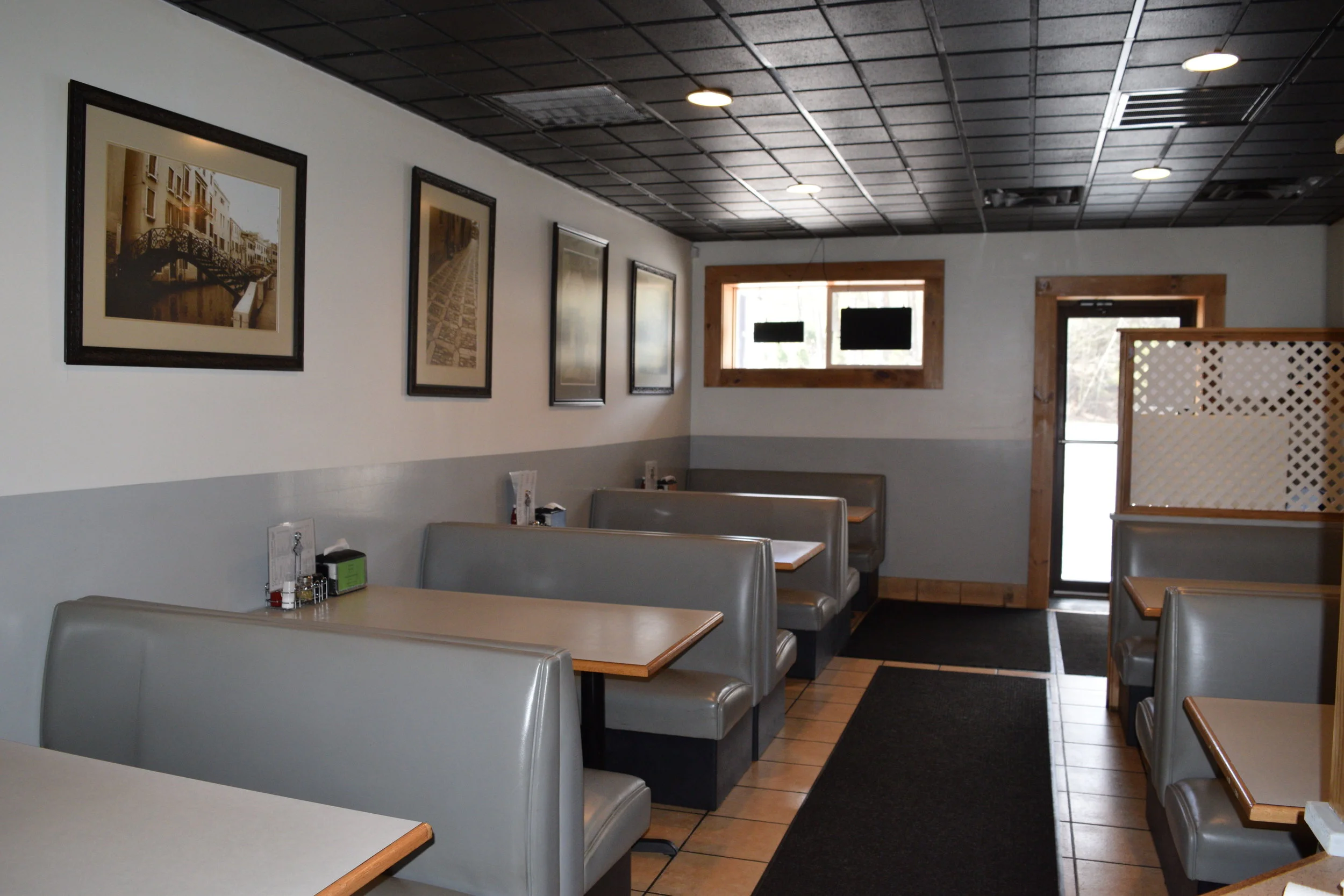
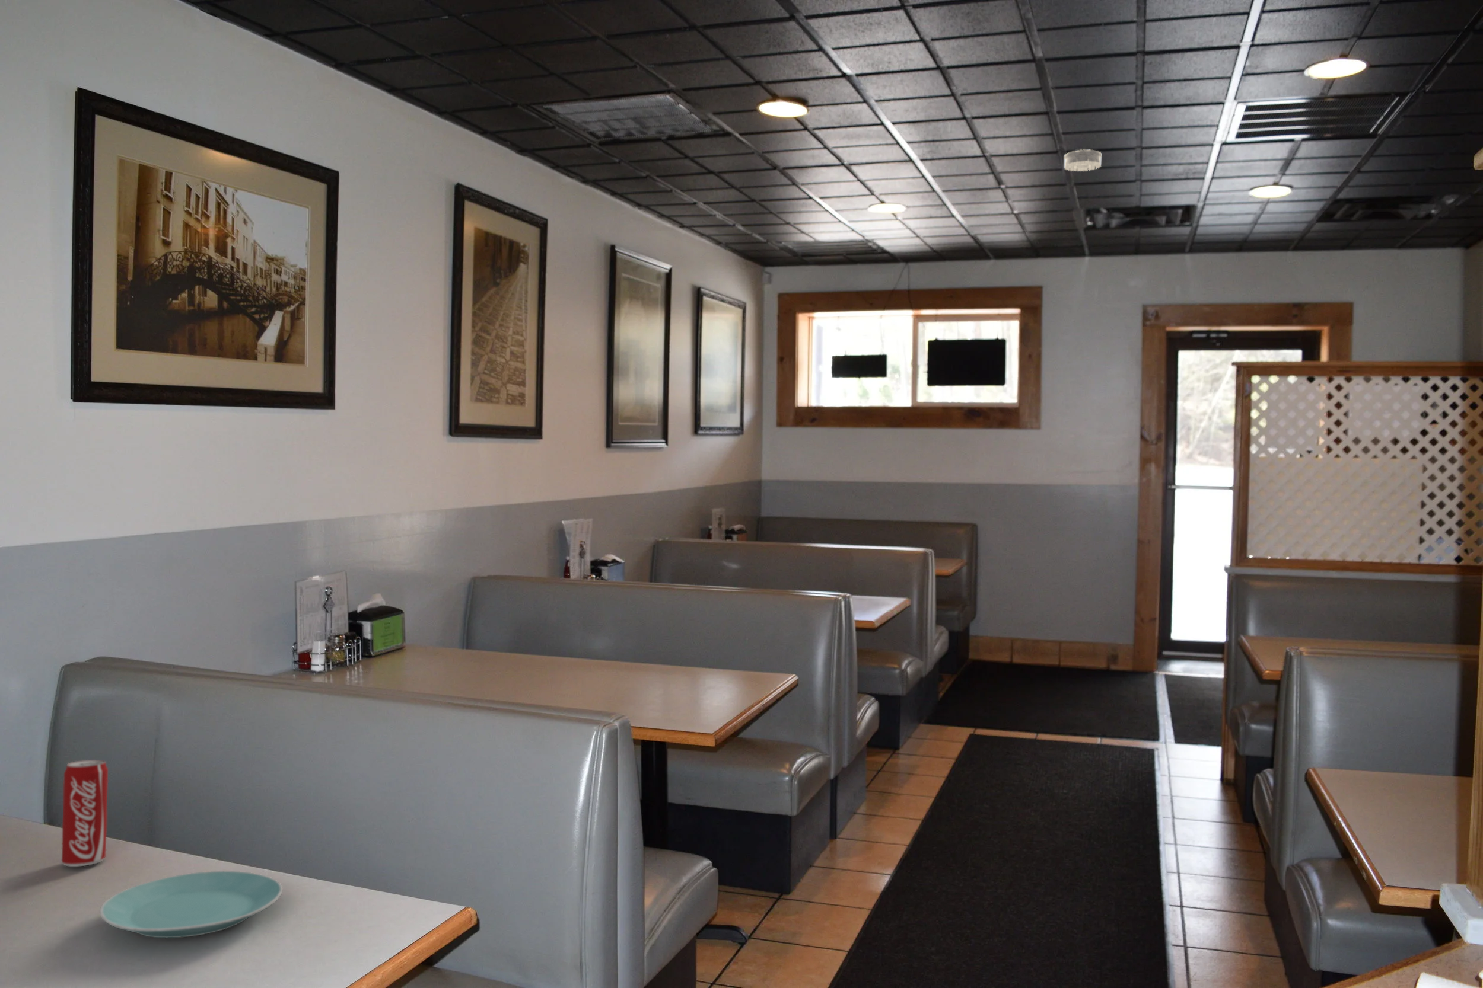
+ beverage can (85, 812)
+ plate (193, 906)
+ smoke detector (1082, 160)
